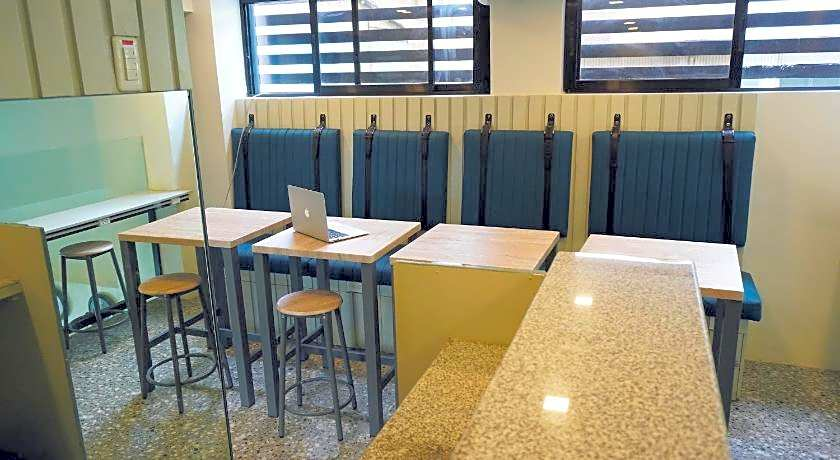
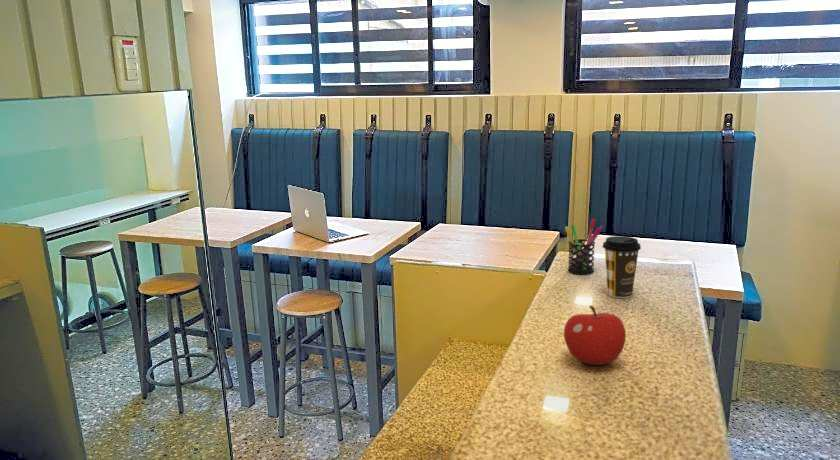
+ fruit (594, 334)
+ pen holder (581, 245)
+ coffee cup (620, 267)
